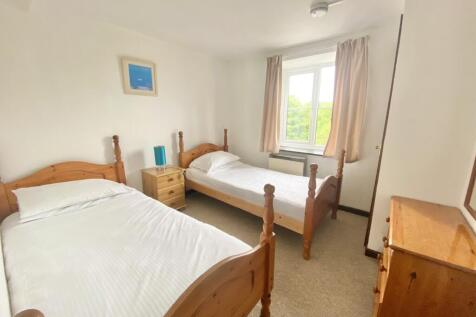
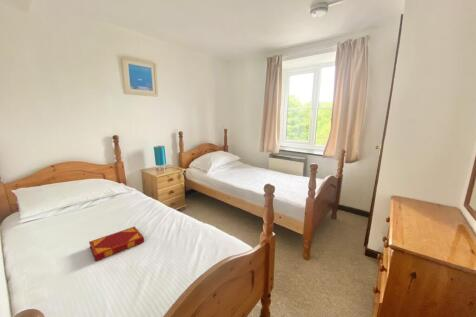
+ hardback book (117, 242)
